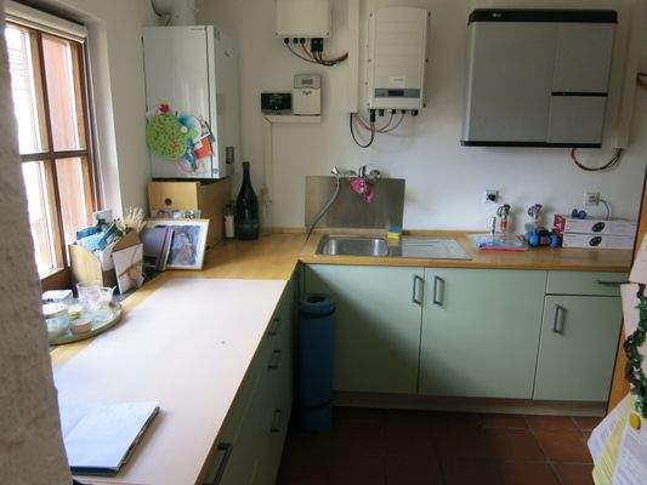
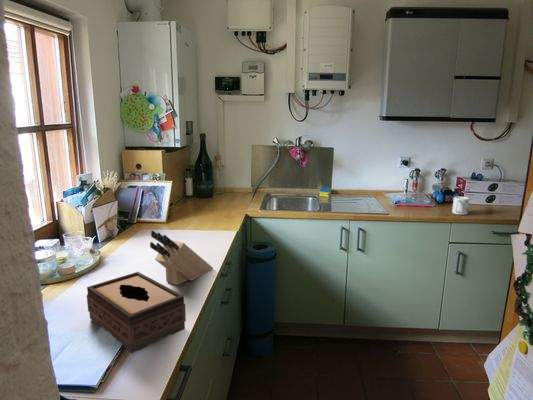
+ mug (459, 205)
+ knife block (181, 252)
+ tissue box (135, 307)
